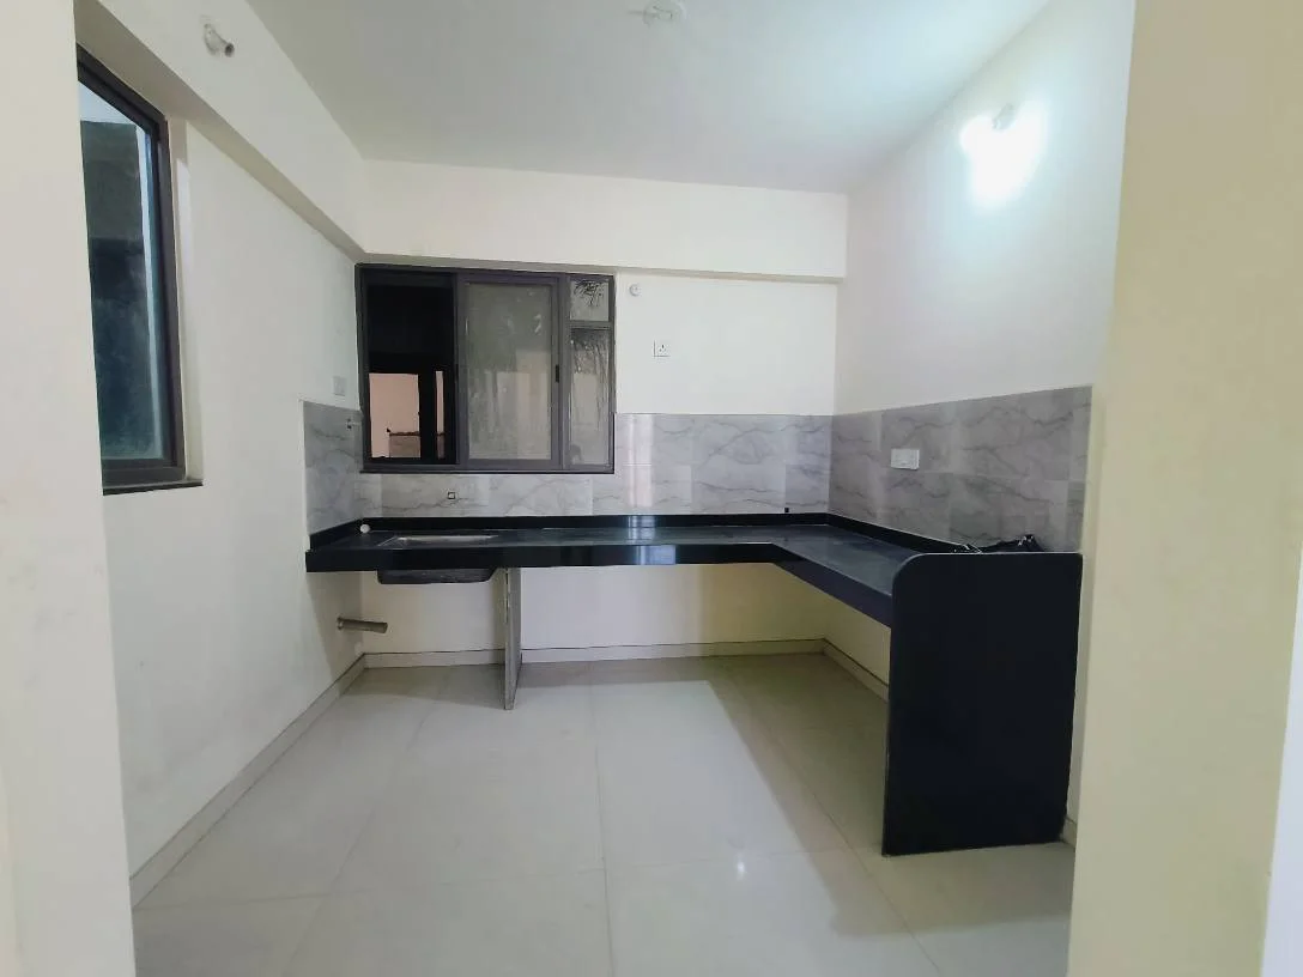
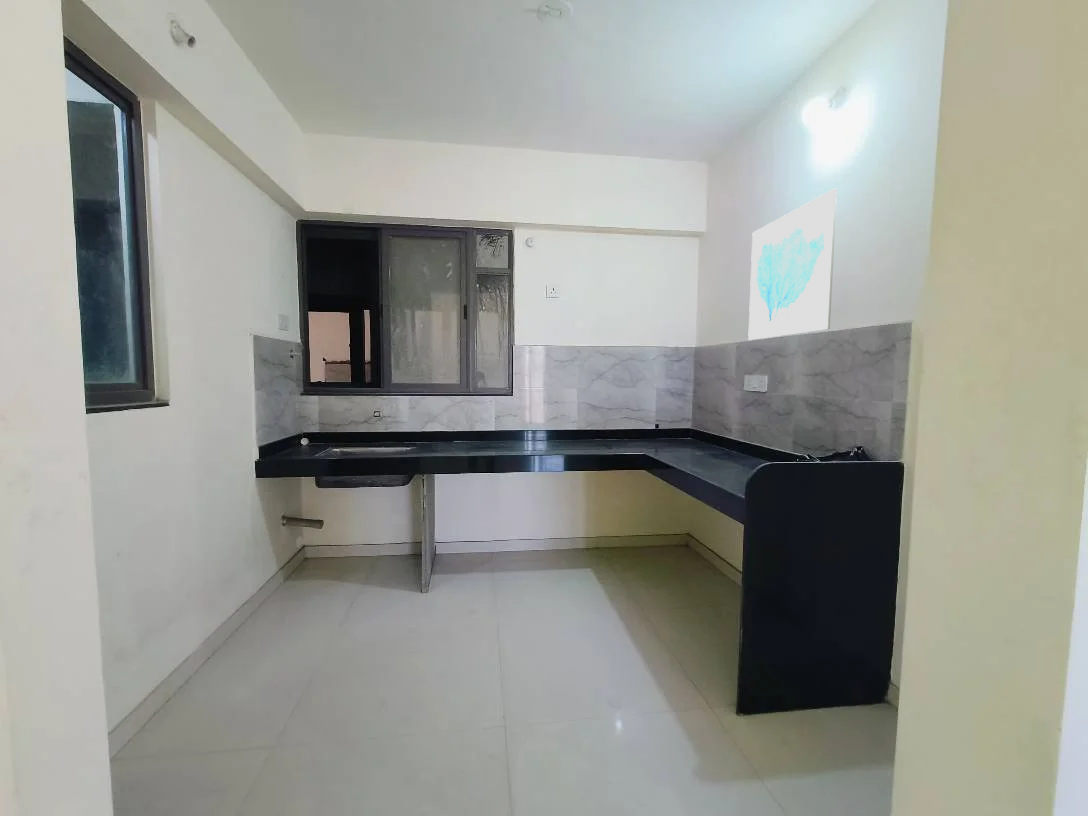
+ wall art (786, 274)
